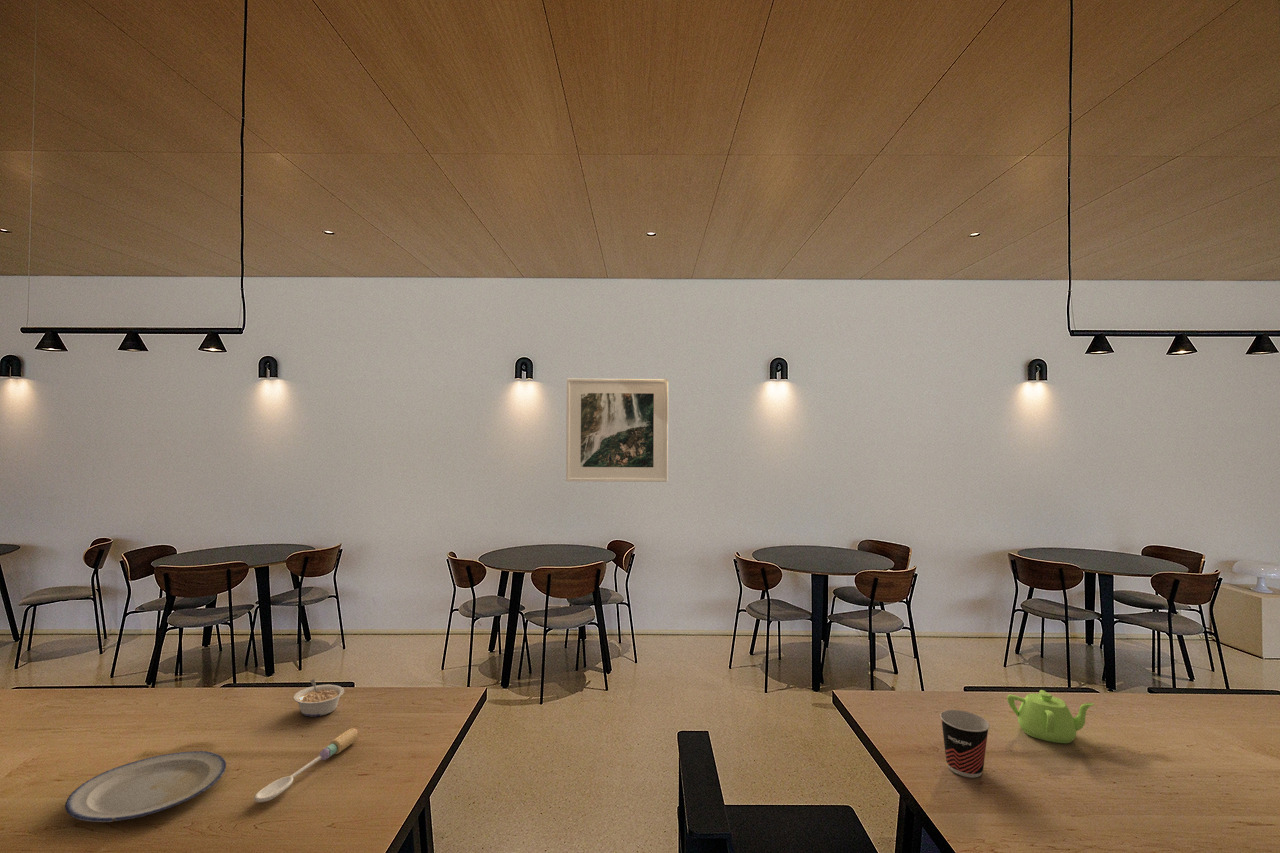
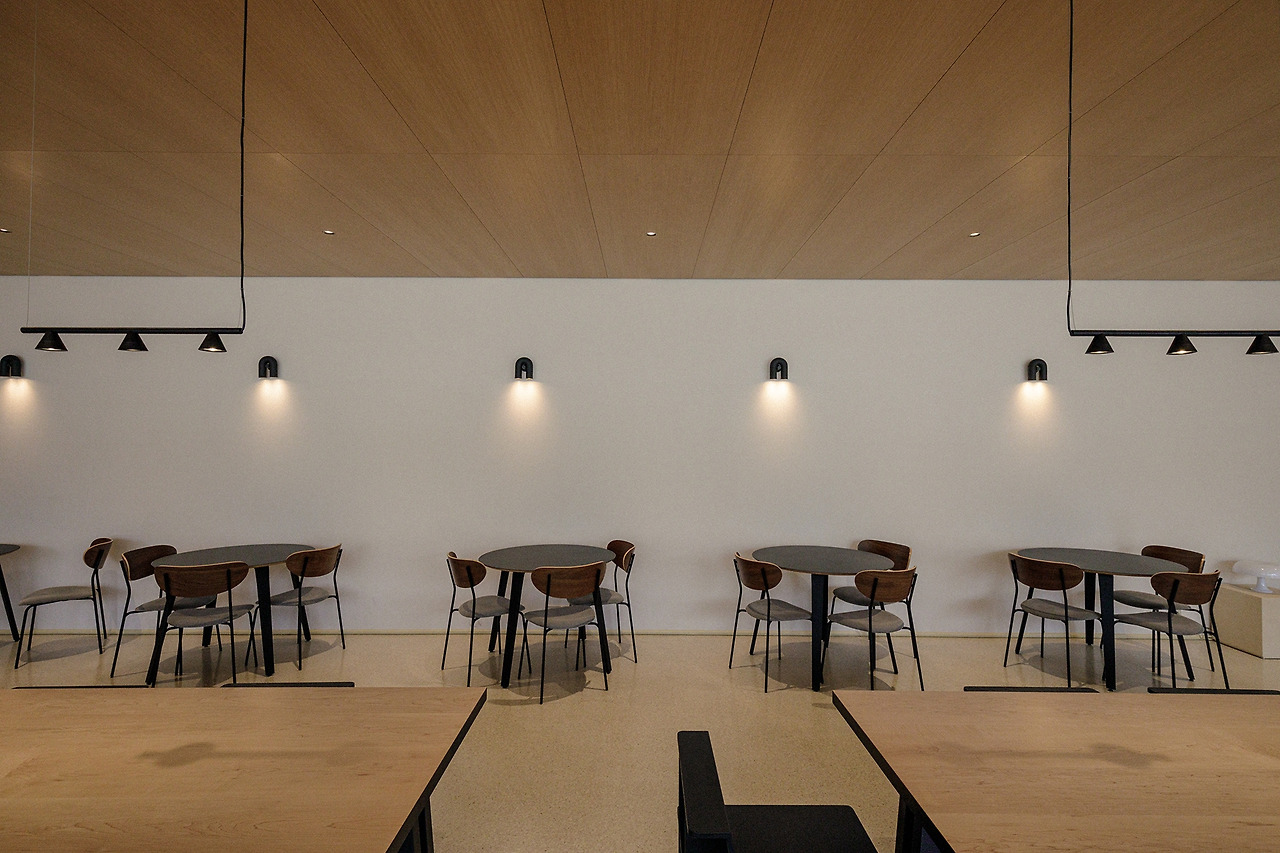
- plate (150, 786)
- teapot (1049, 714)
- spoon (311, 762)
- cup (964, 744)
- legume (317, 699)
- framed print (617, 430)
